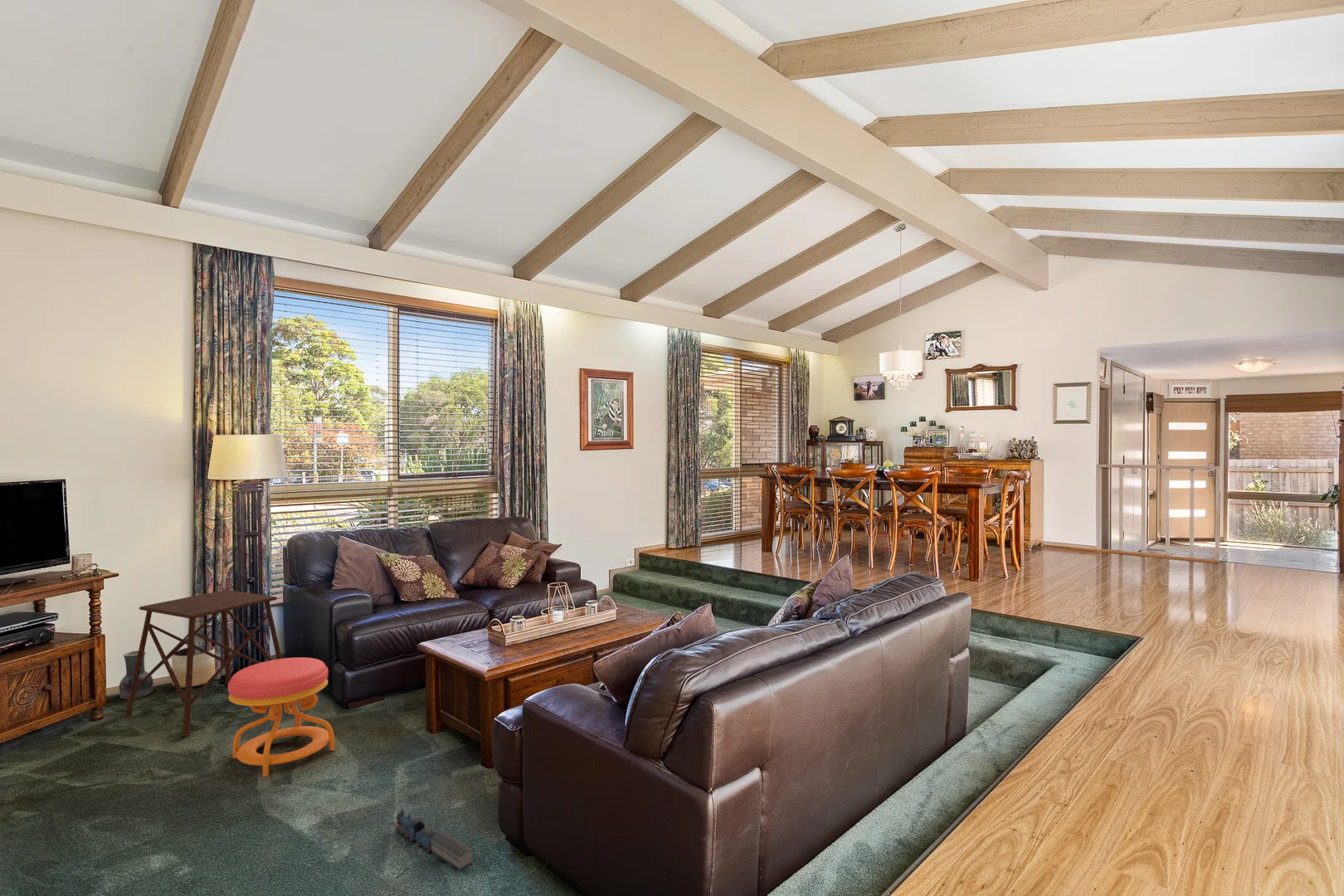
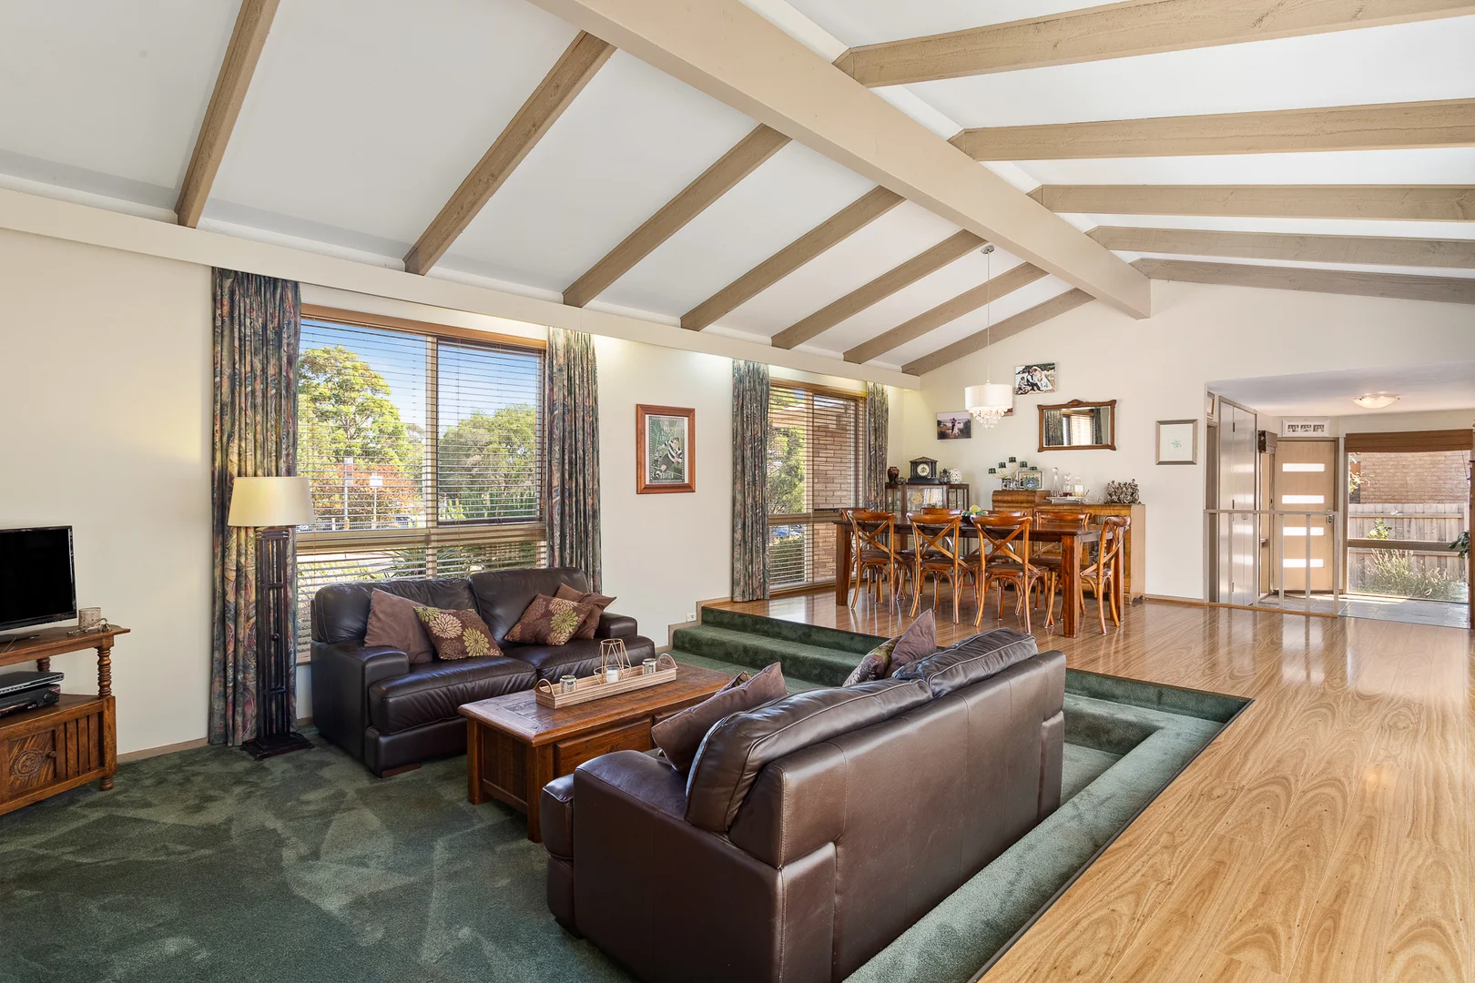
- toy train (430, 838)
- vase (134, 671)
- planter (193, 666)
- stool (285, 710)
- side table (208, 655)
